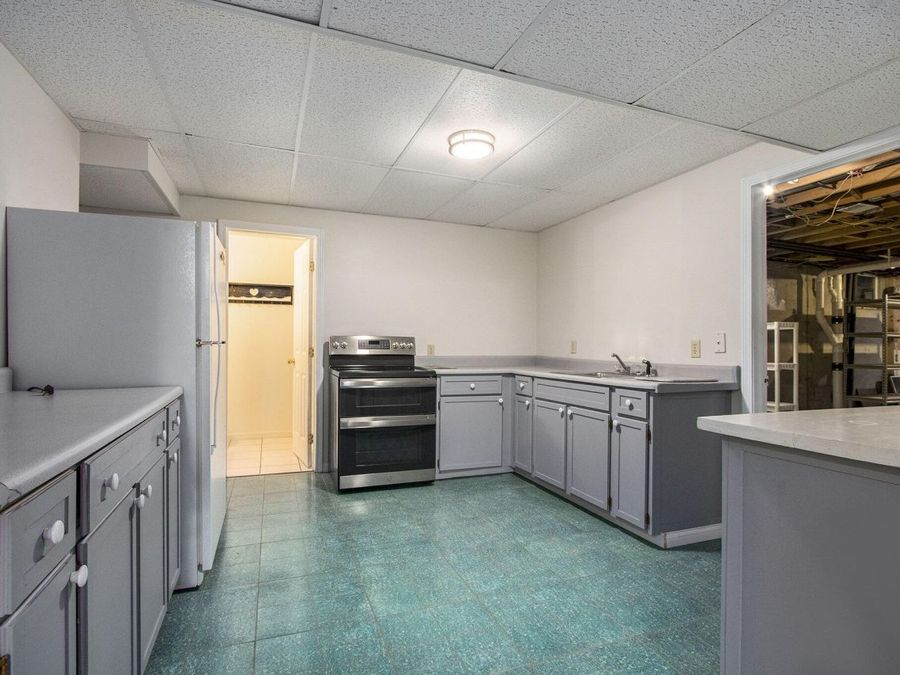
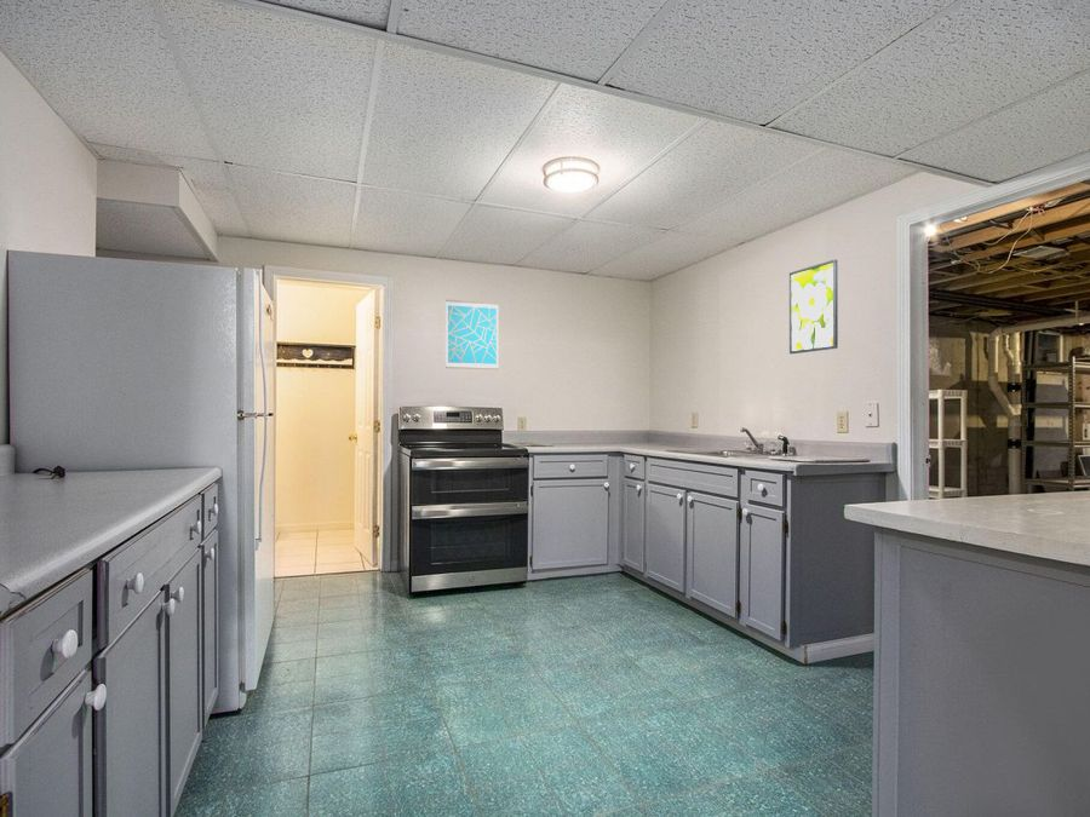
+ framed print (811, 309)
+ wall art (472, 334)
